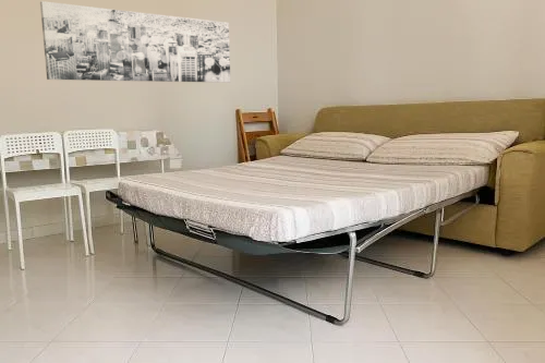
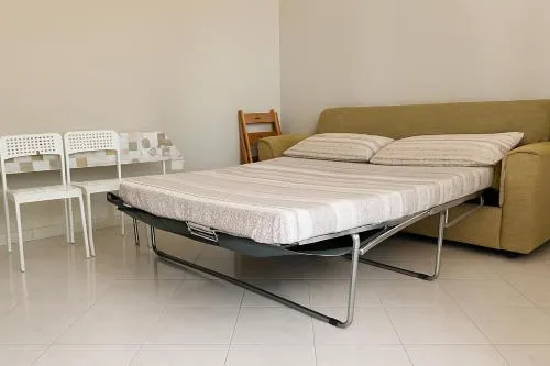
- wall art (148, 47)
